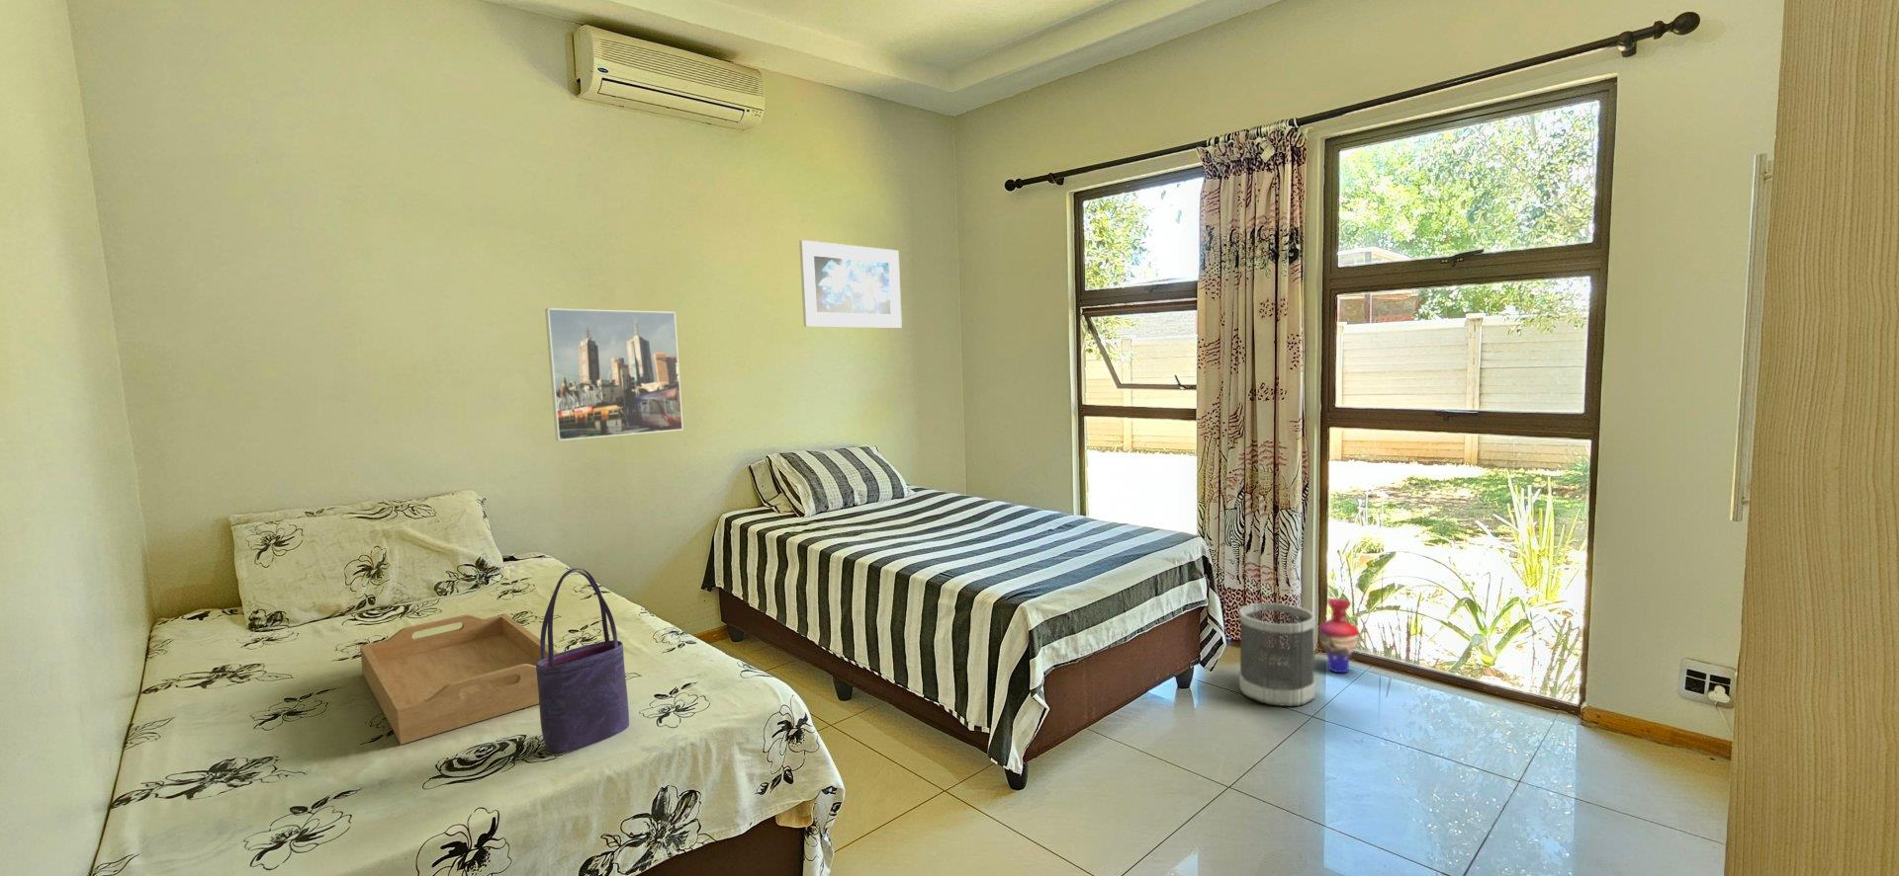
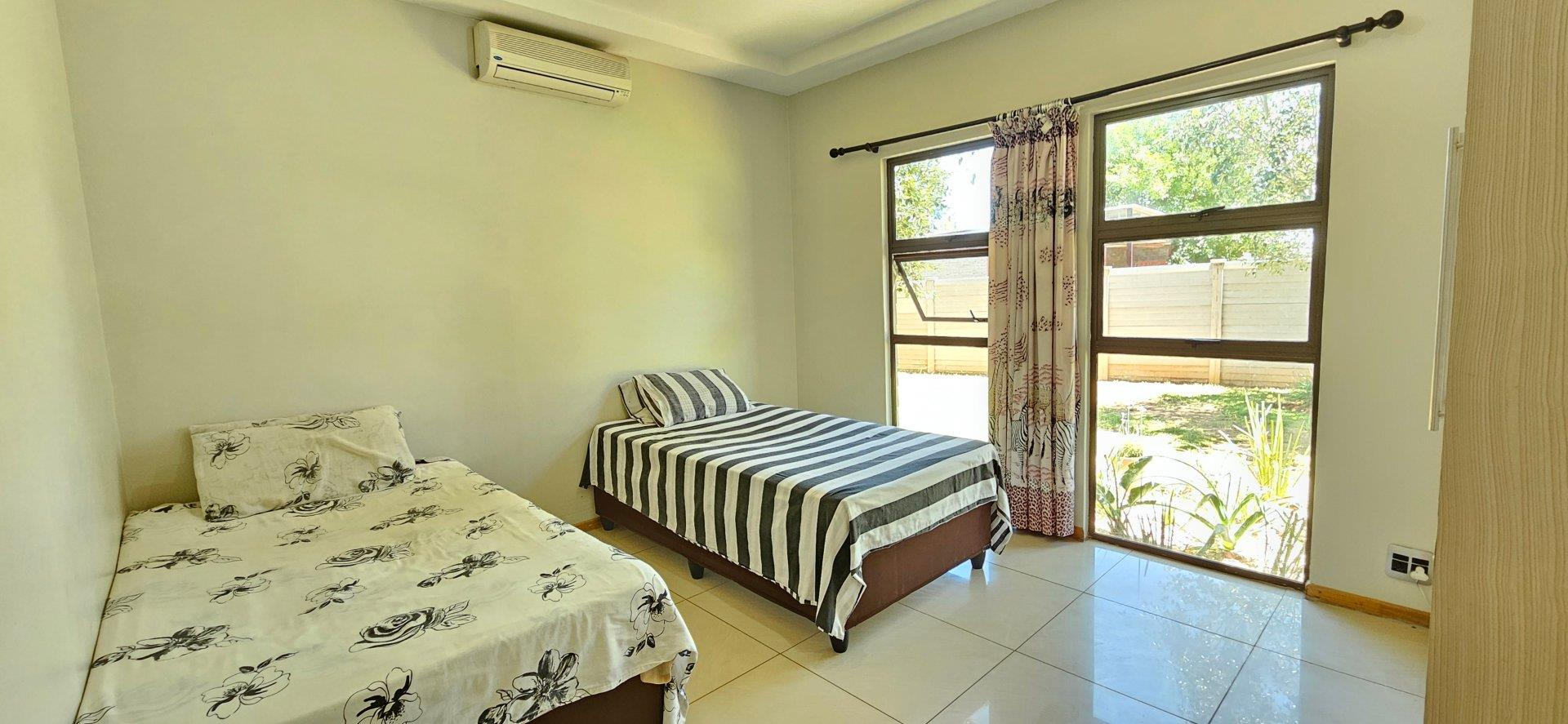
- vase (1338, 635)
- tote bag (580, 655)
- serving tray (461, 664)
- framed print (853, 287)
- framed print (618, 373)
- wastebasket (1276, 652)
